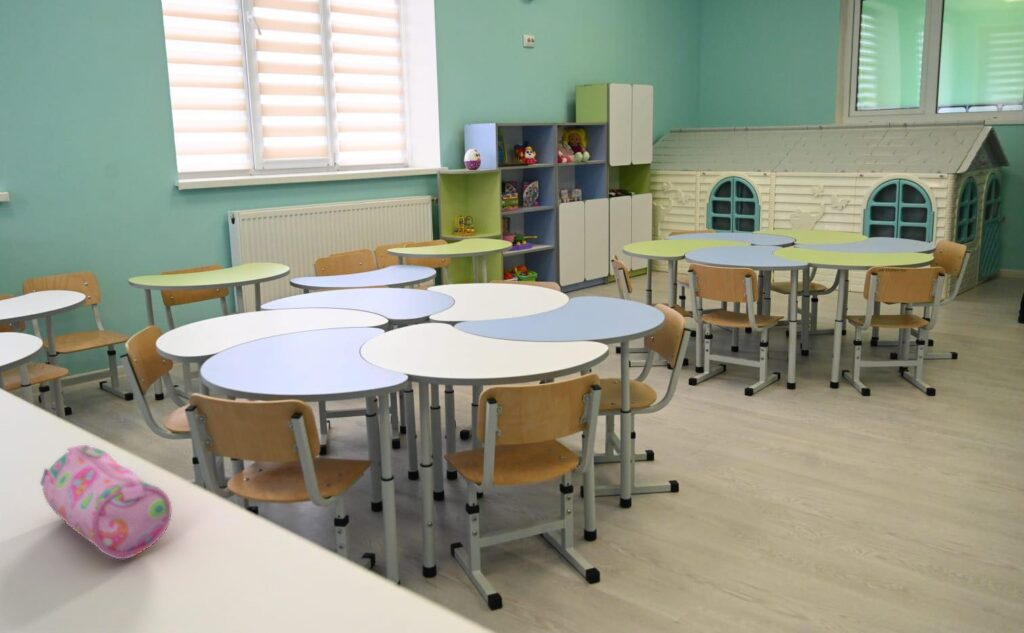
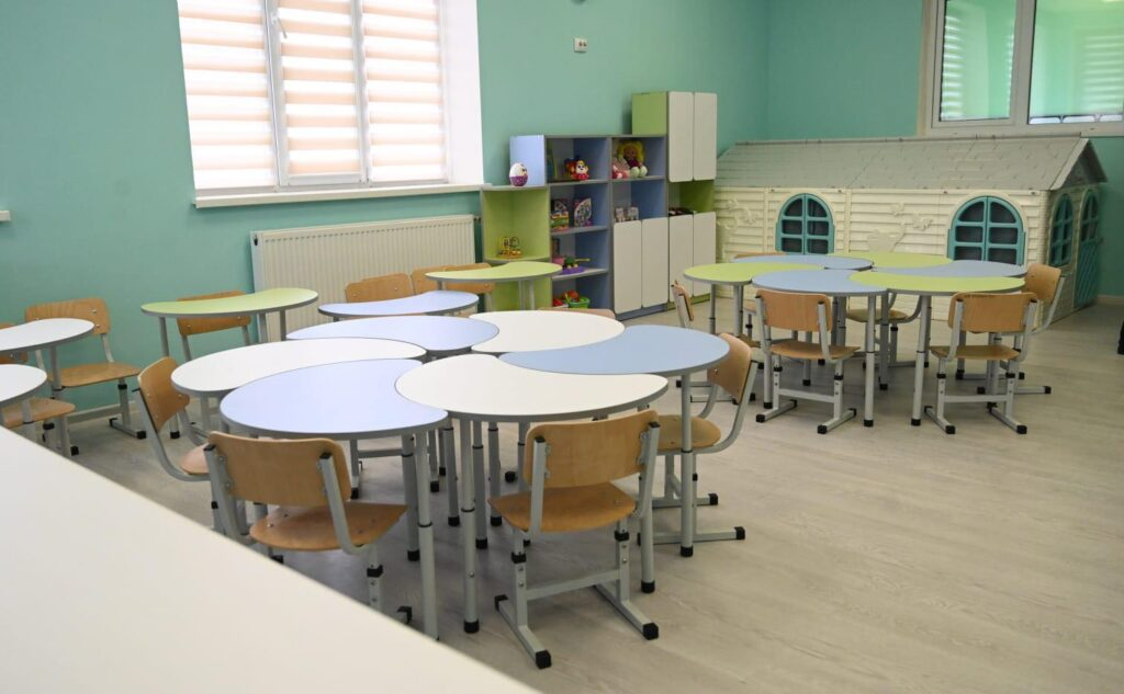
- pencil case (103, 496)
